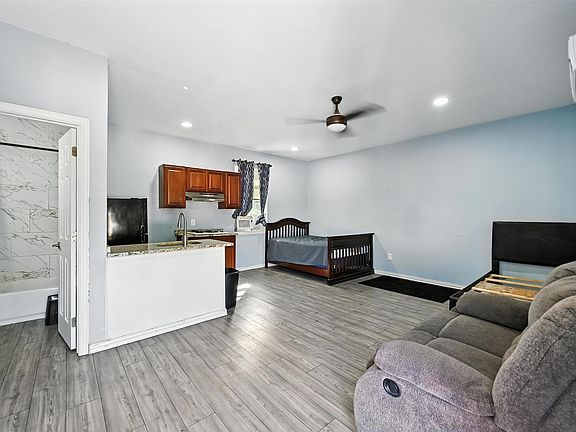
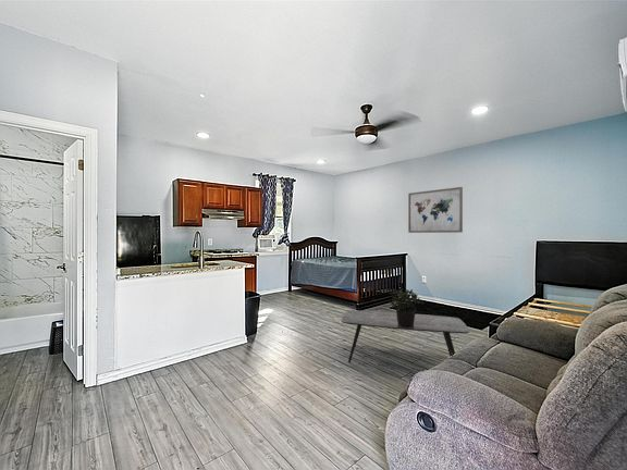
+ wall art (433, 211)
+ potted plant (407, 306)
+ coffee table (401, 329)
